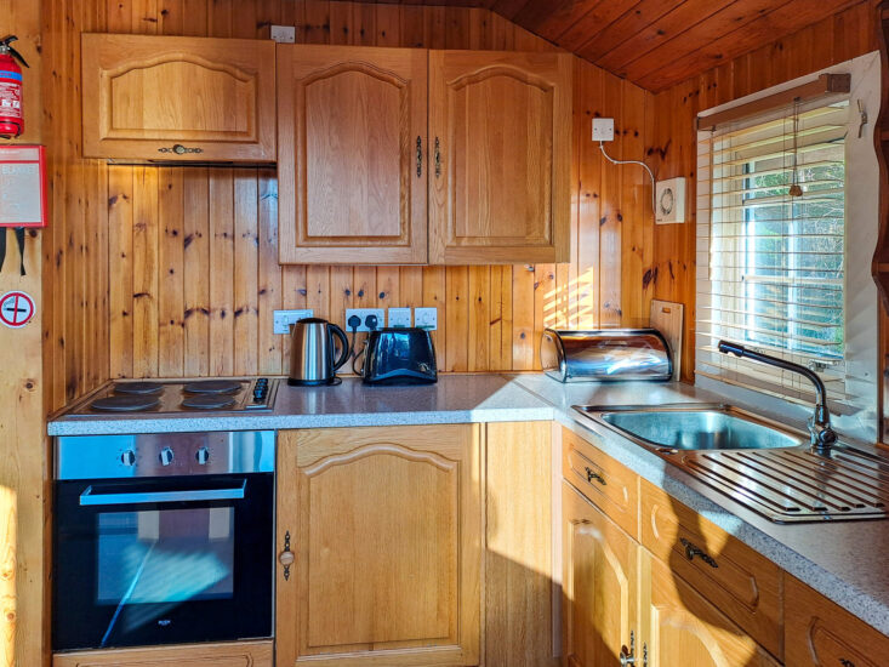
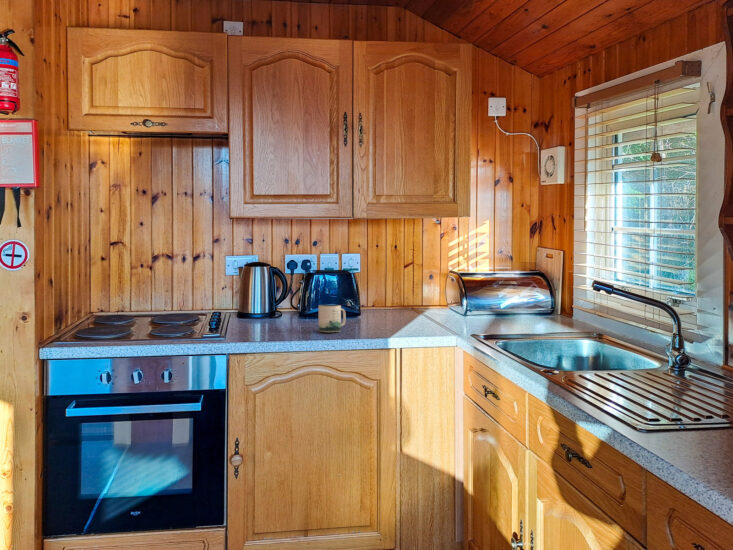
+ mug (333, 317)
